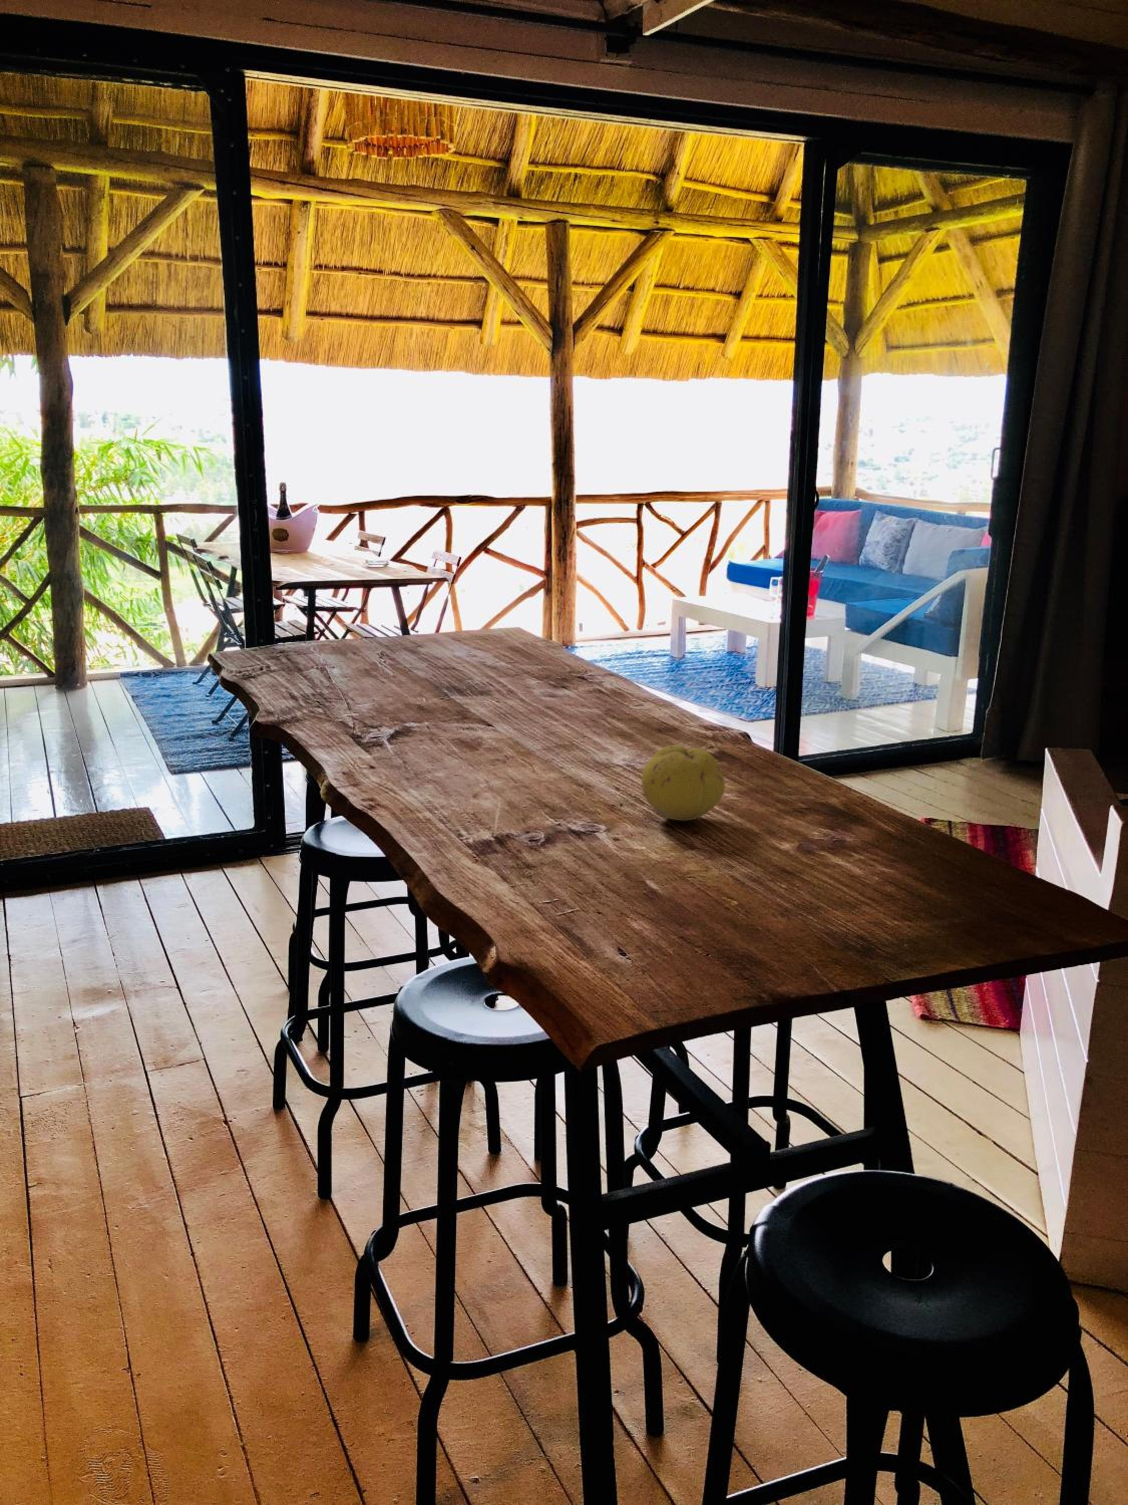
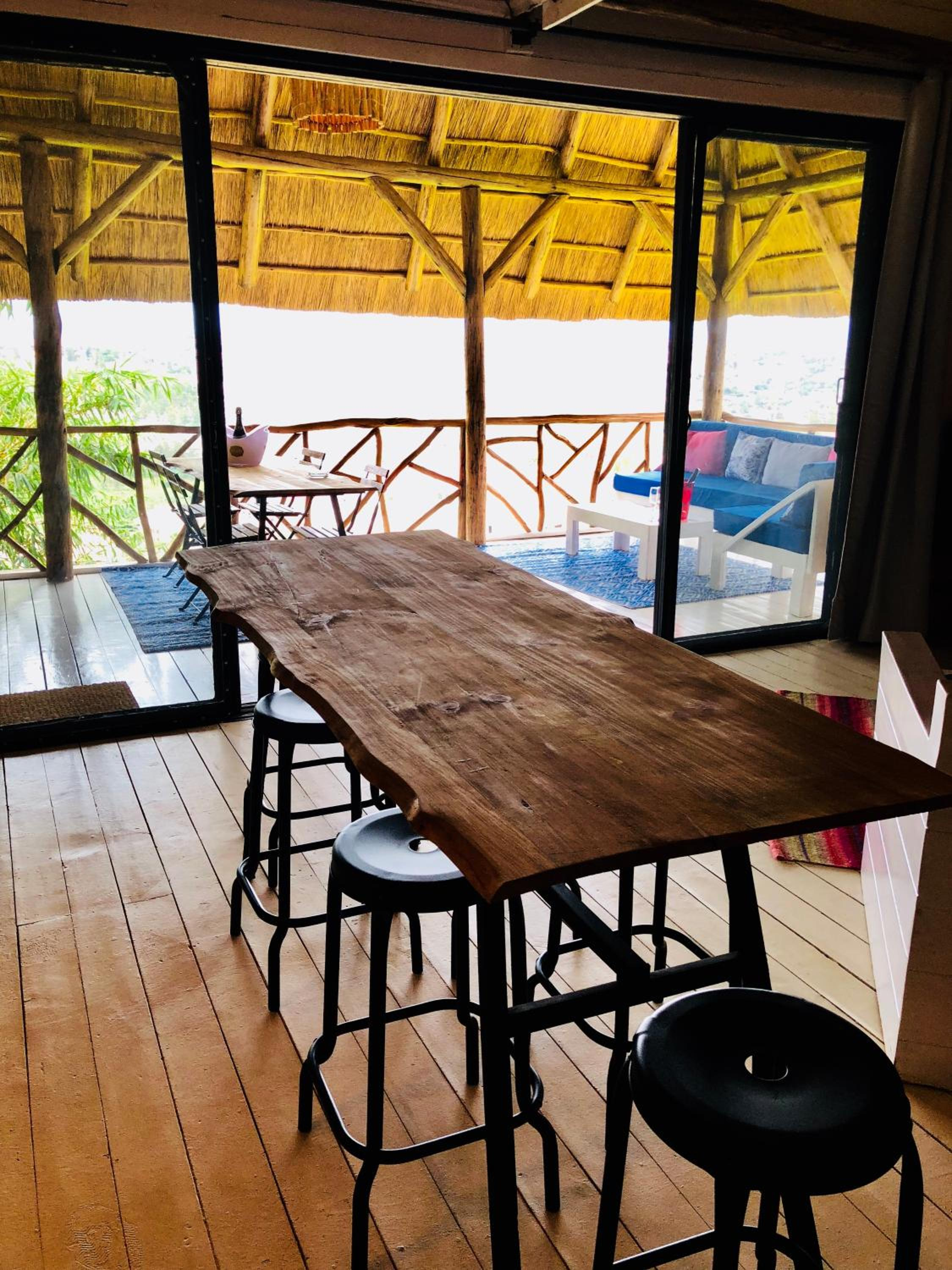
- fruit (681, 784)
